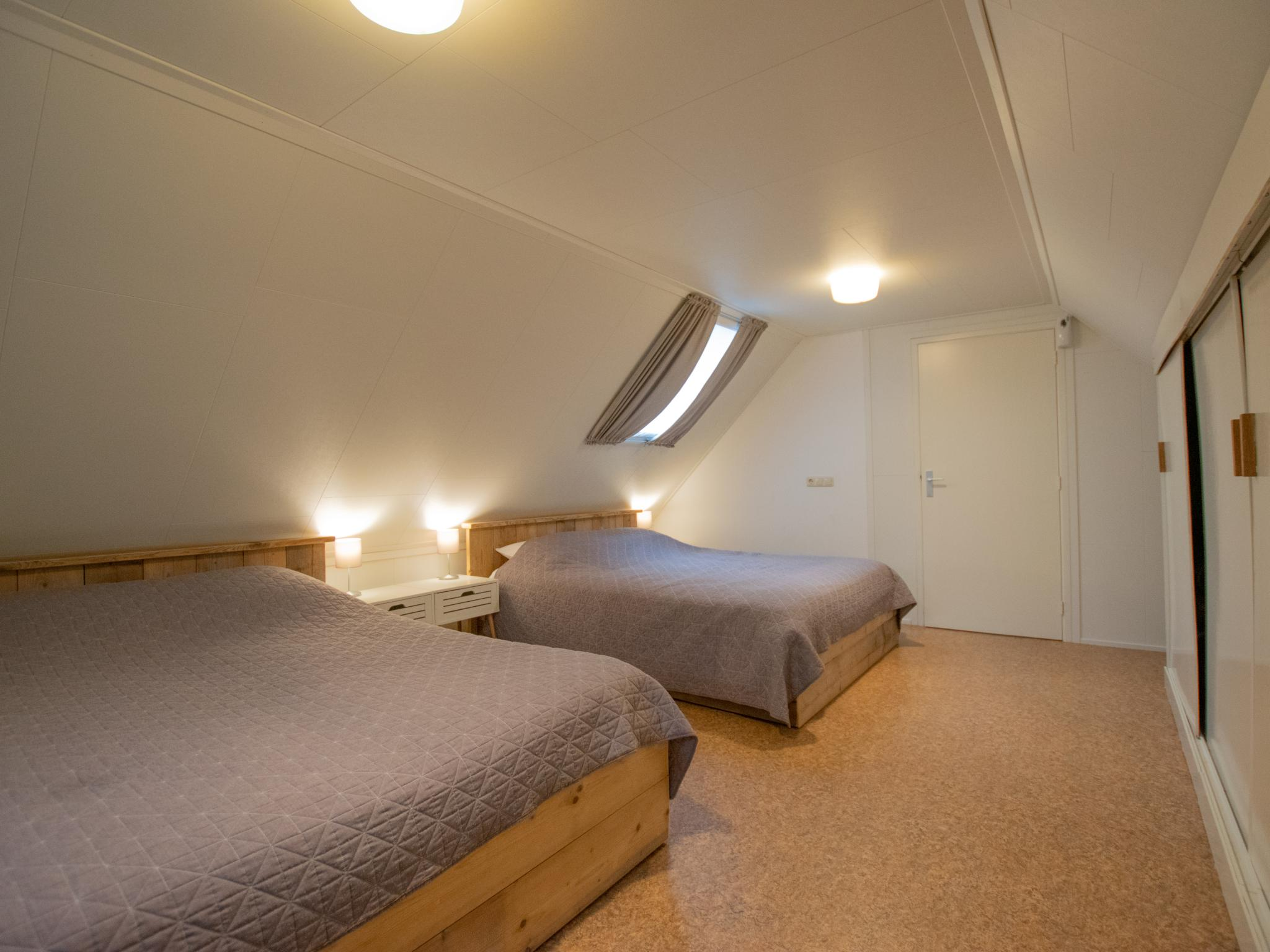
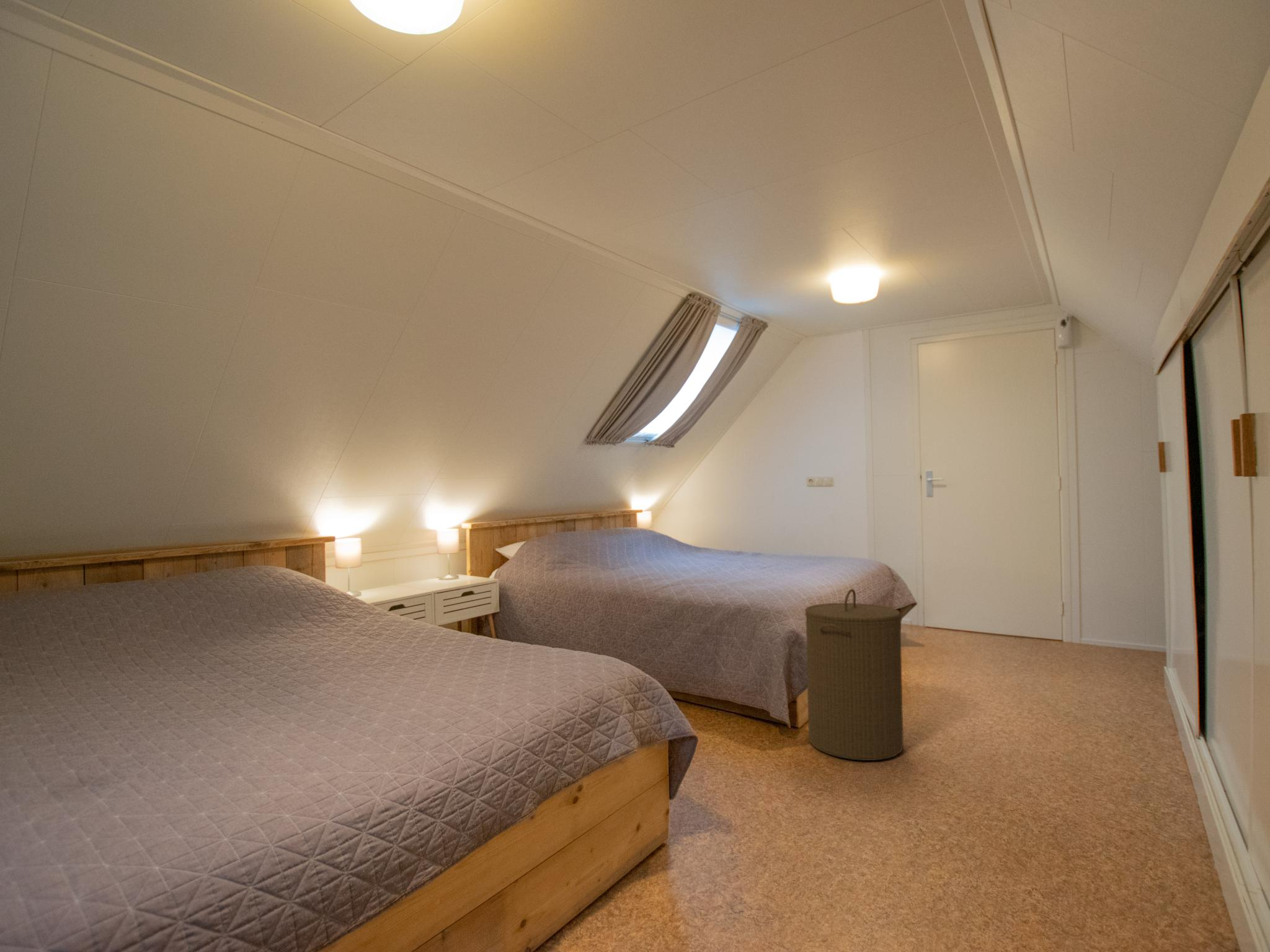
+ laundry hamper (853, 666)
